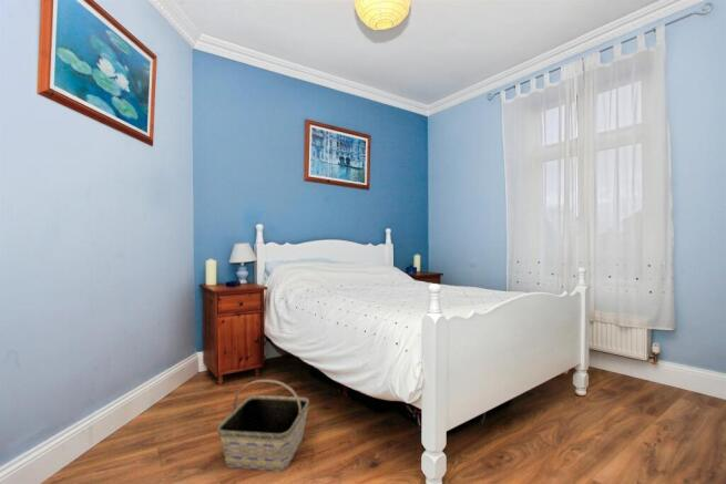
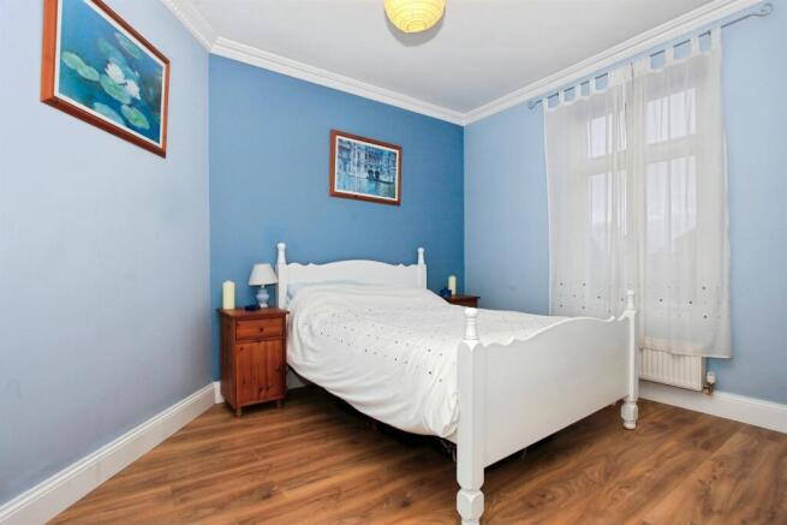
- basket (266, 415)
